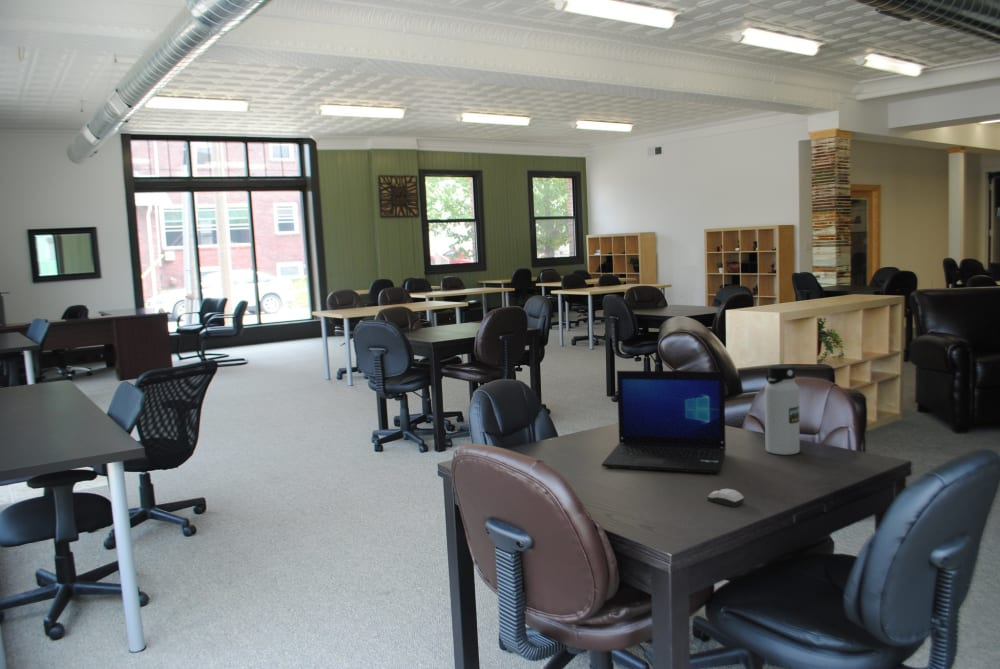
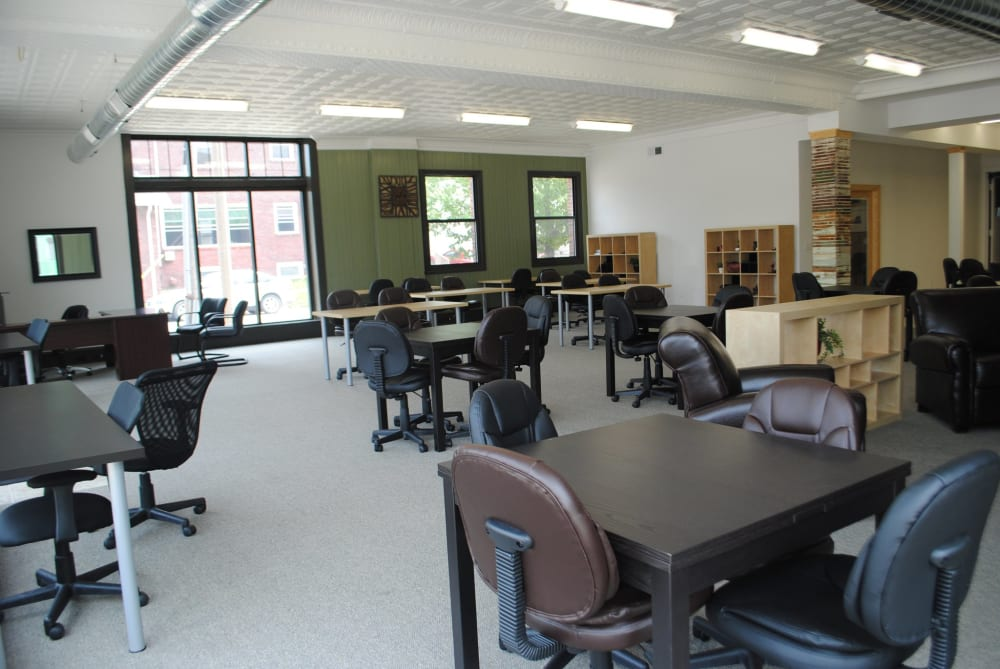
- laptop (664, 418)
- computer mouse (725, 495)
- water bottle (782, 408)
